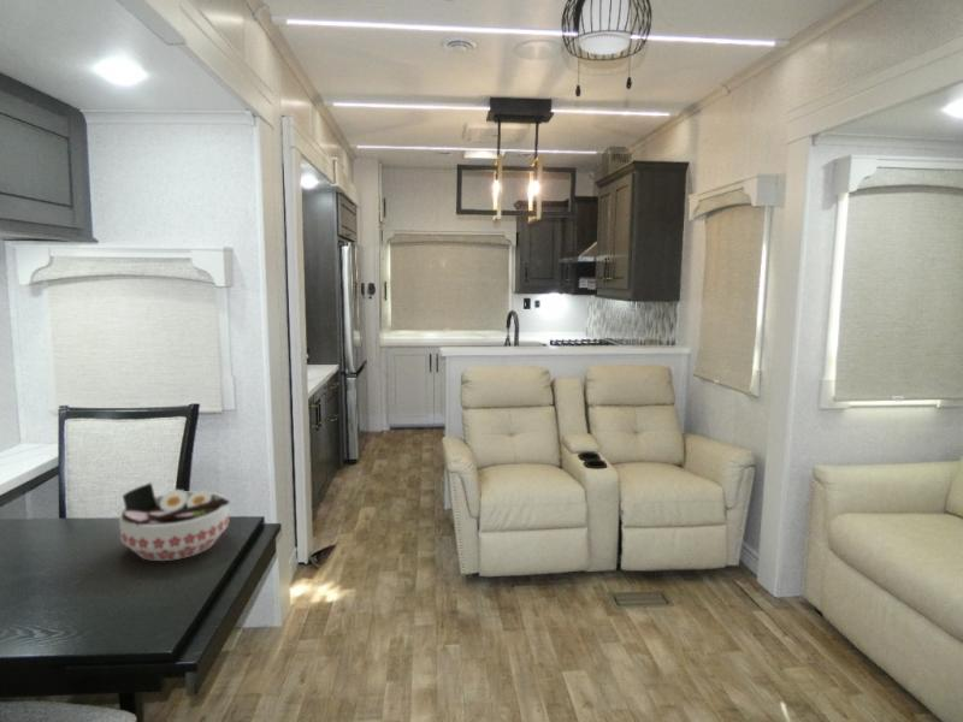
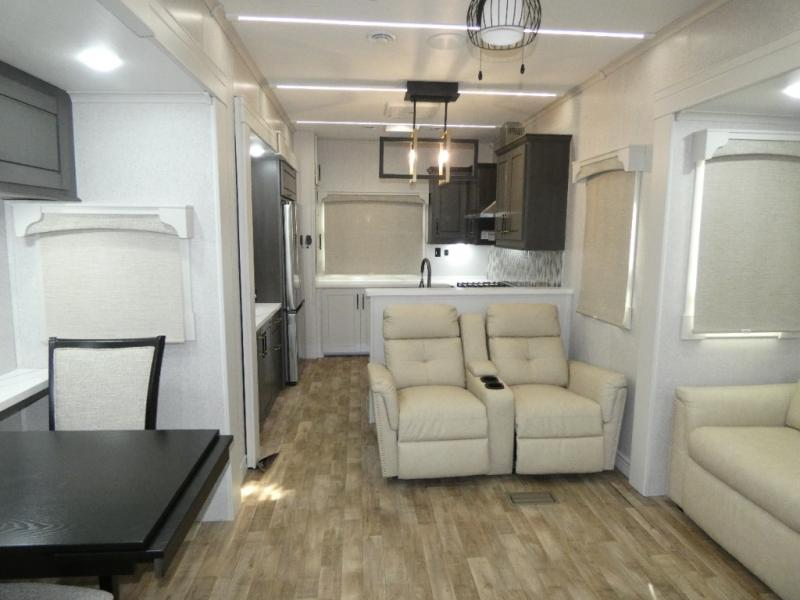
- bowl (176, 519)
